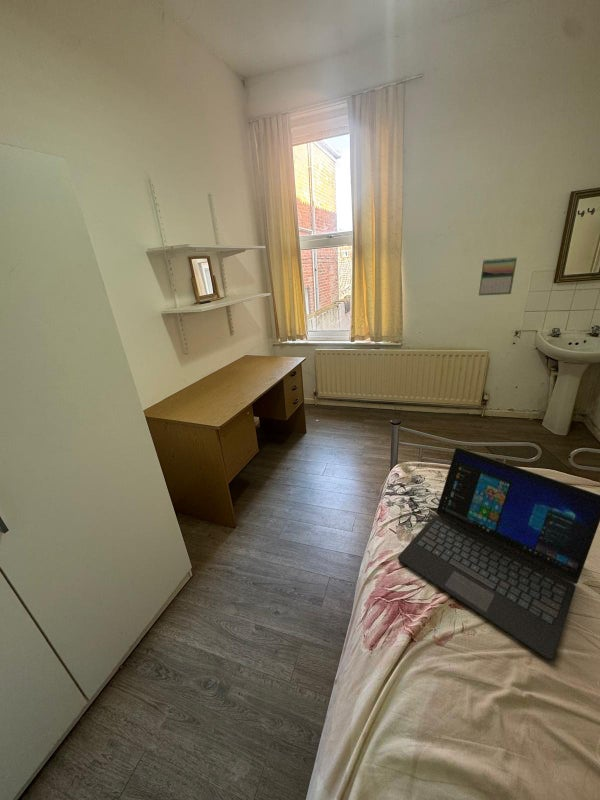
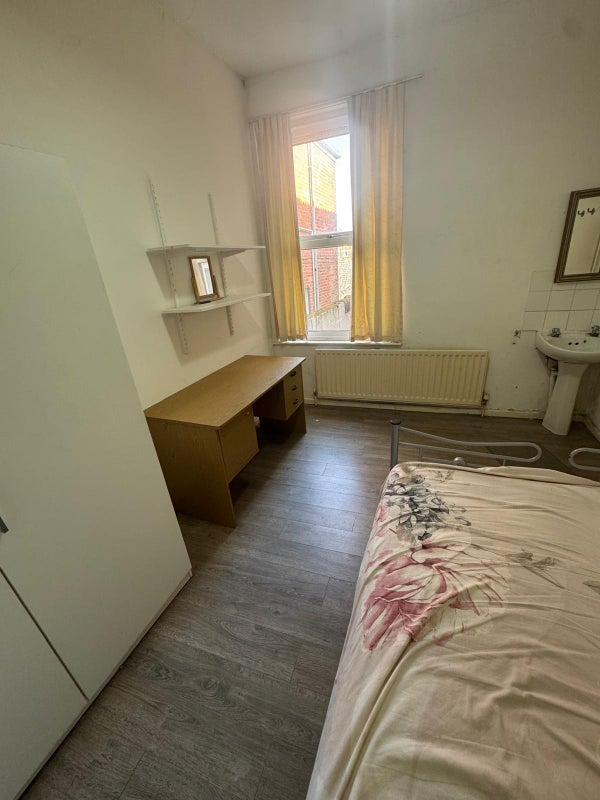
- laptop (494, 530)
- calendar (497, 276)
